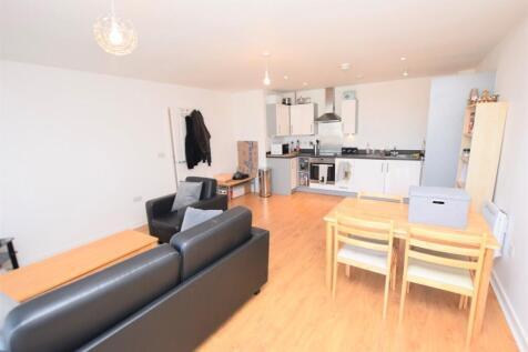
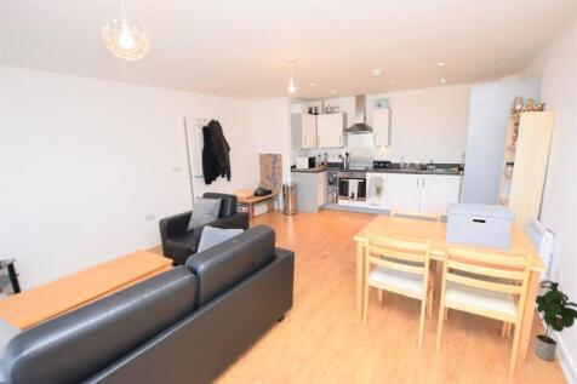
+ potted plant (550, 321)
